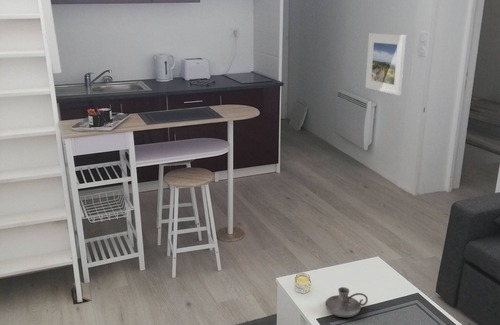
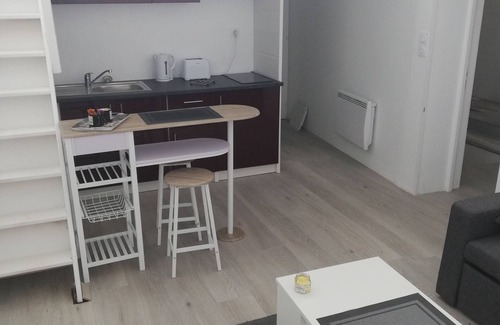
- candle holder (347, 299)
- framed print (384, 63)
